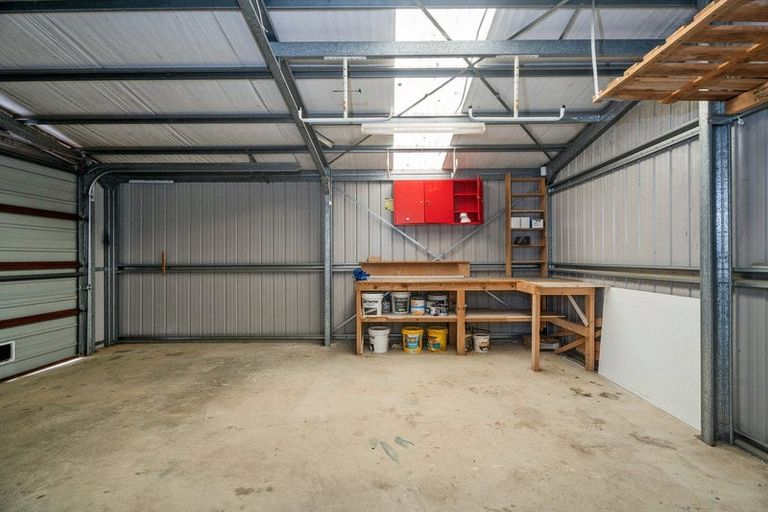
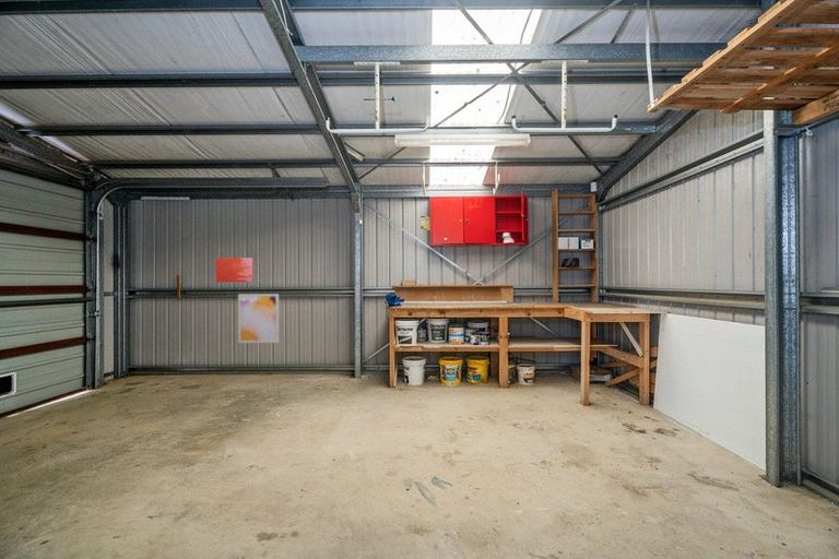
+ wall art (258, 318)
+ wall art (234, 270)
